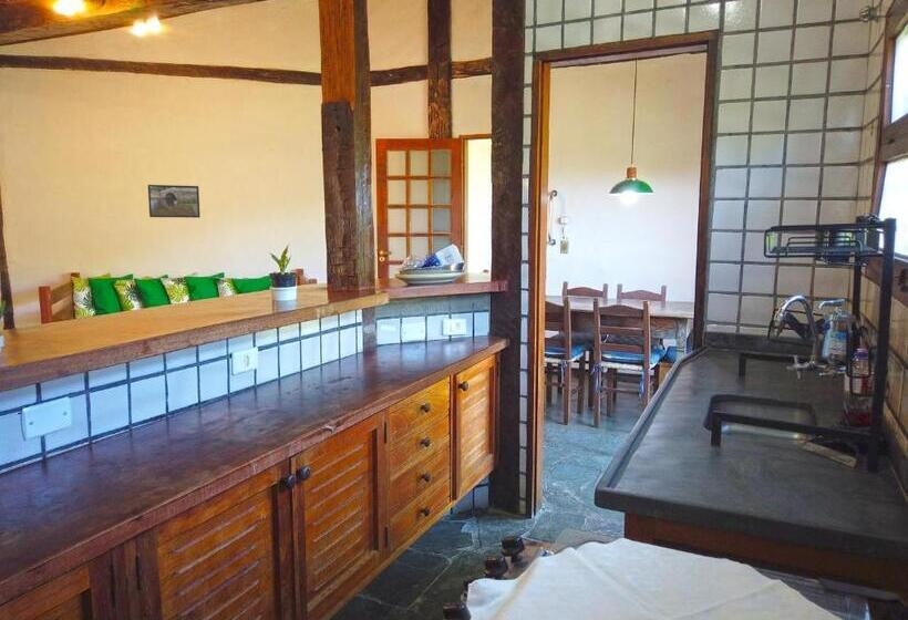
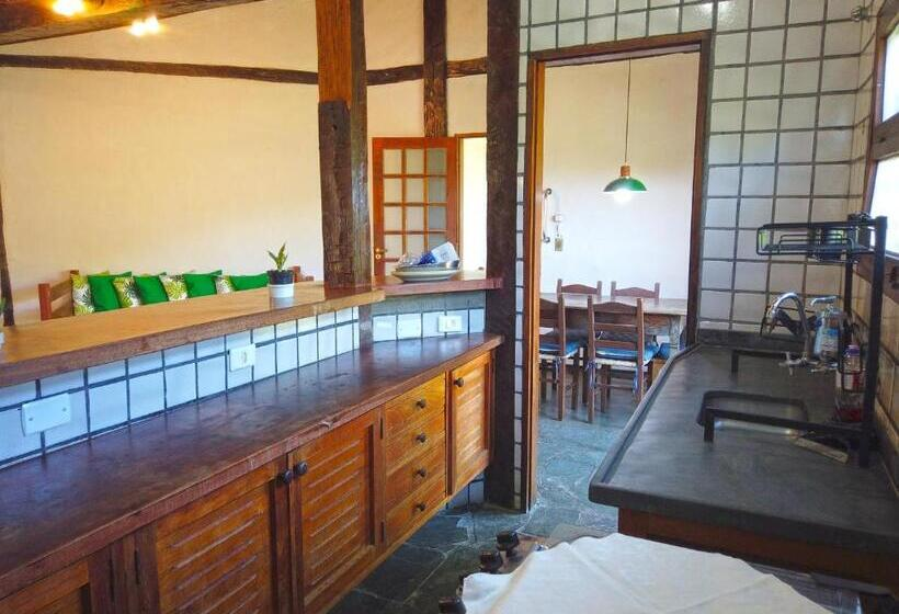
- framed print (174, 200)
